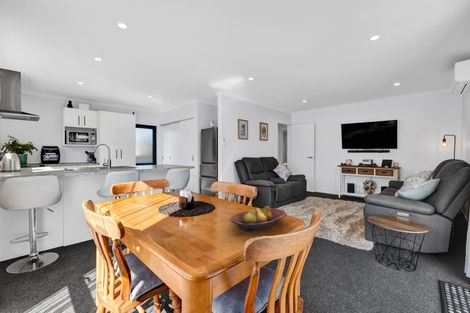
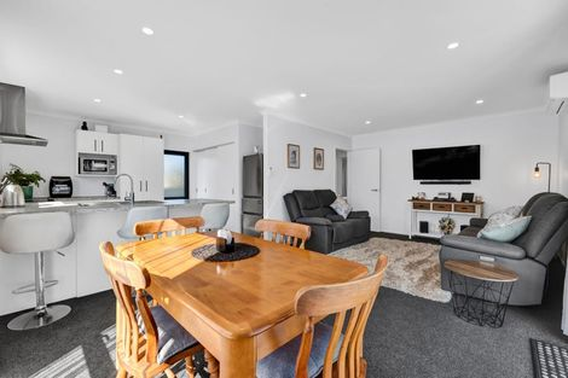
- fruit bowl (259, 216)
